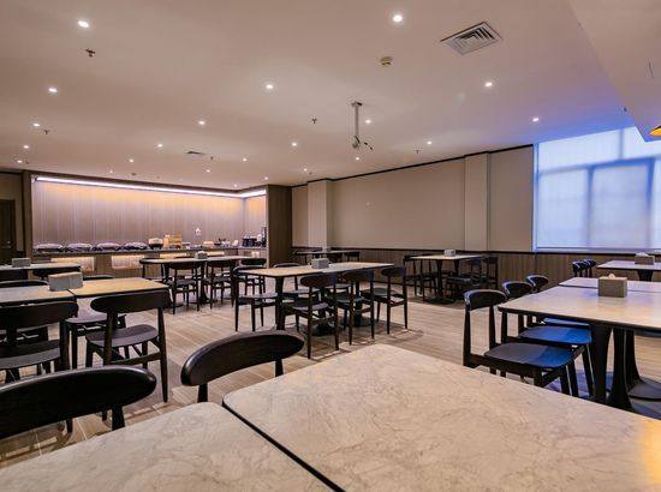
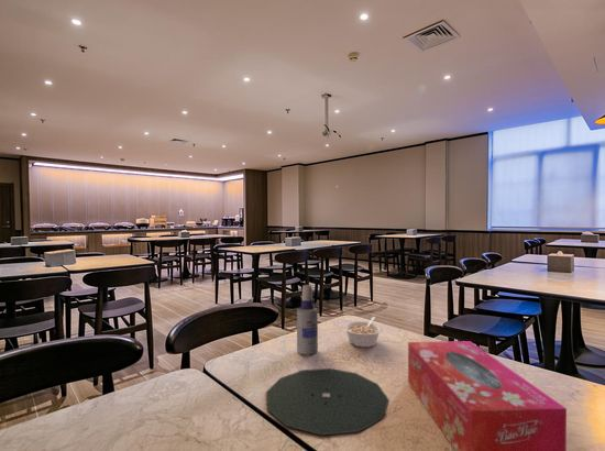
+ spray bottle (307, 318)
+ plate (326, 395)
+ legume (362, 332)
+ tissue box (470, 393)
